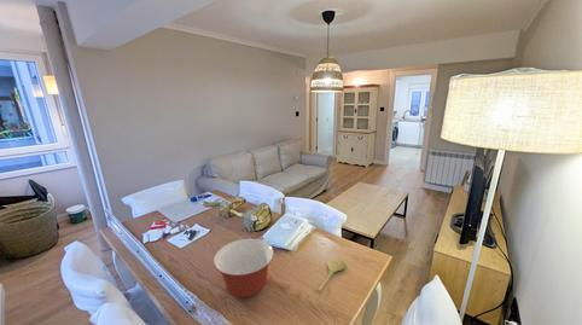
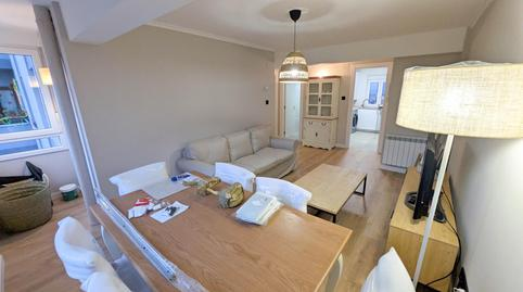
- spoon (330, 273)
- mixing bowl (245, 271)
